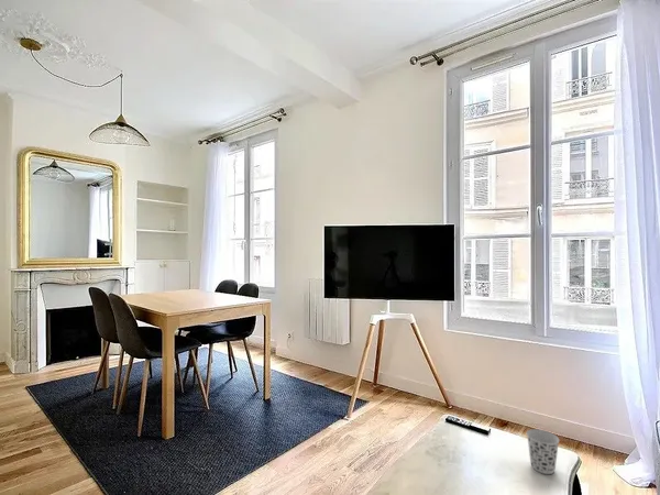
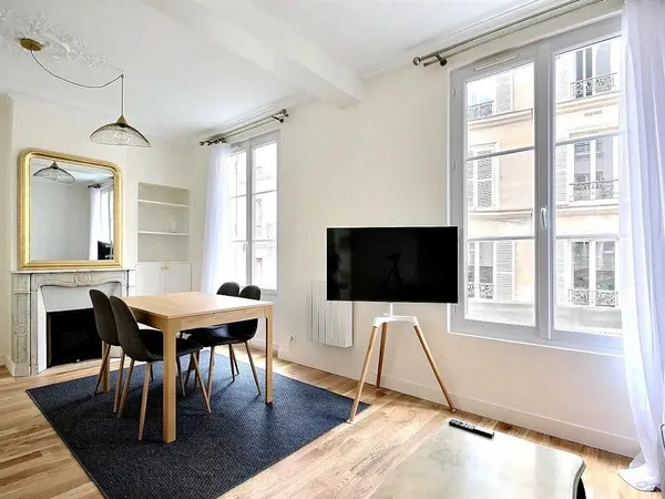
- cup (542, 452)
